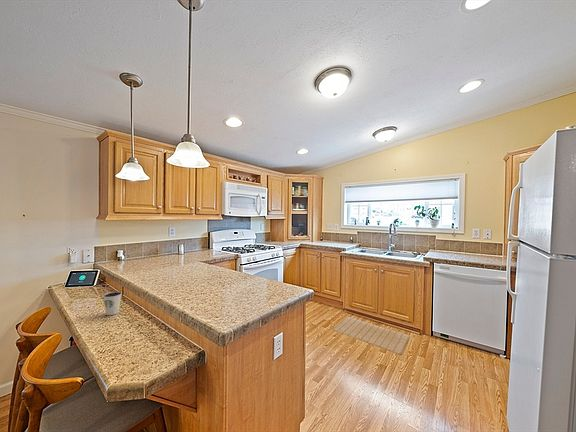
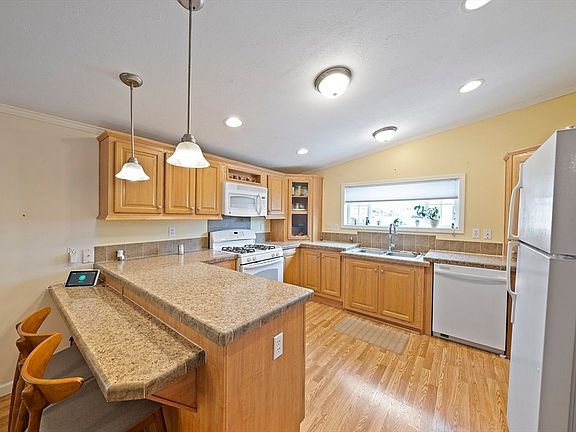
- dixie cup (112, 303)
